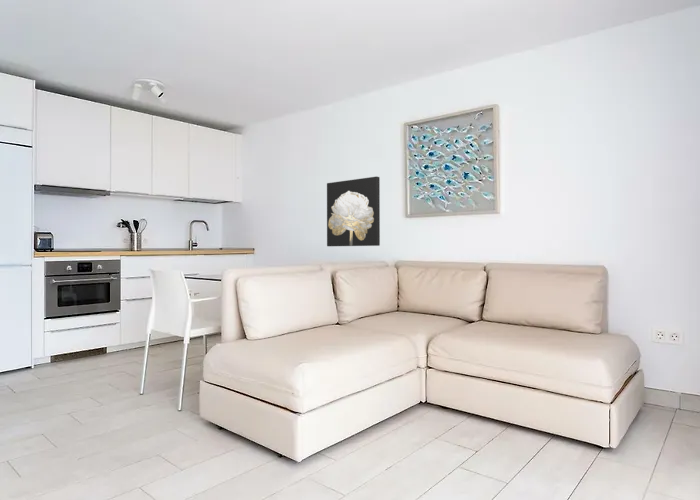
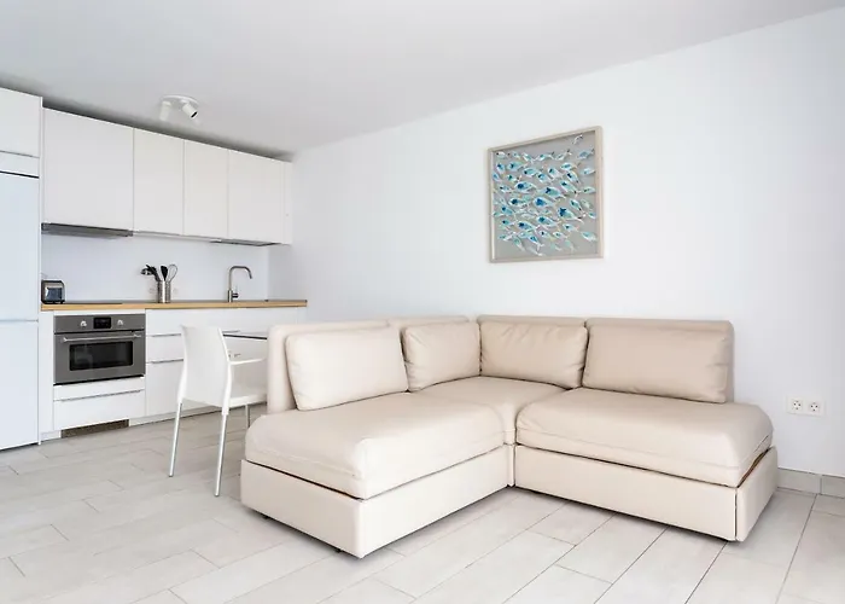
- wall art (352, 213)
